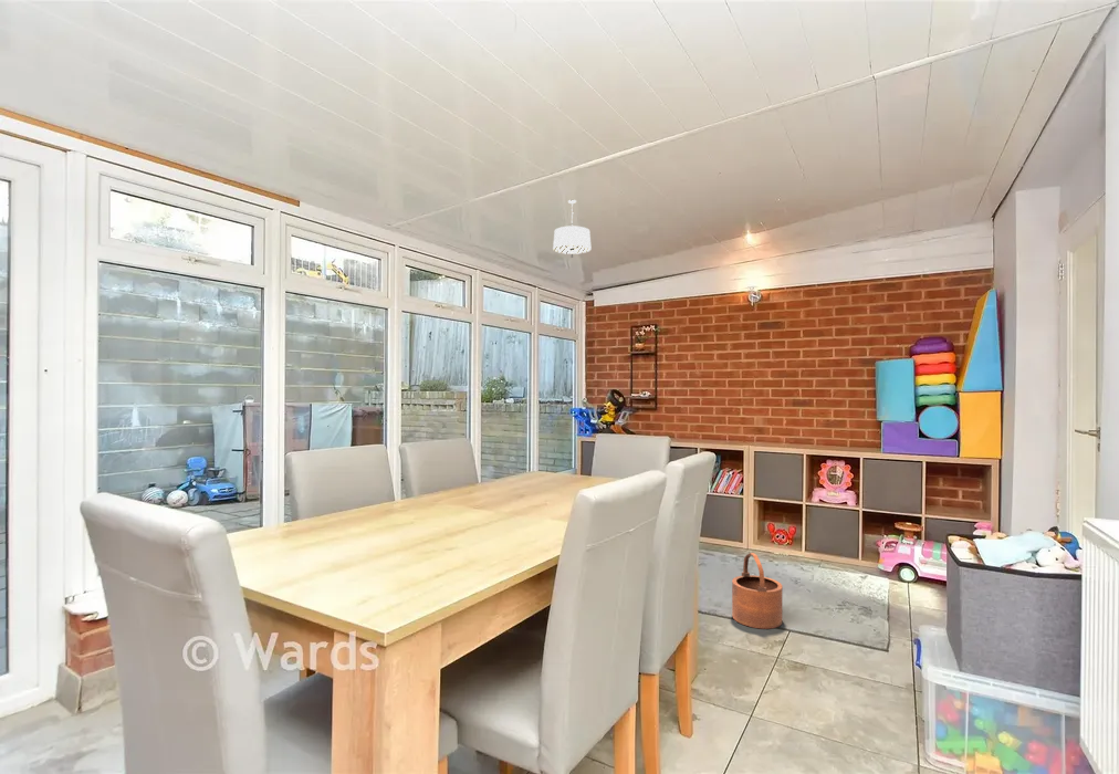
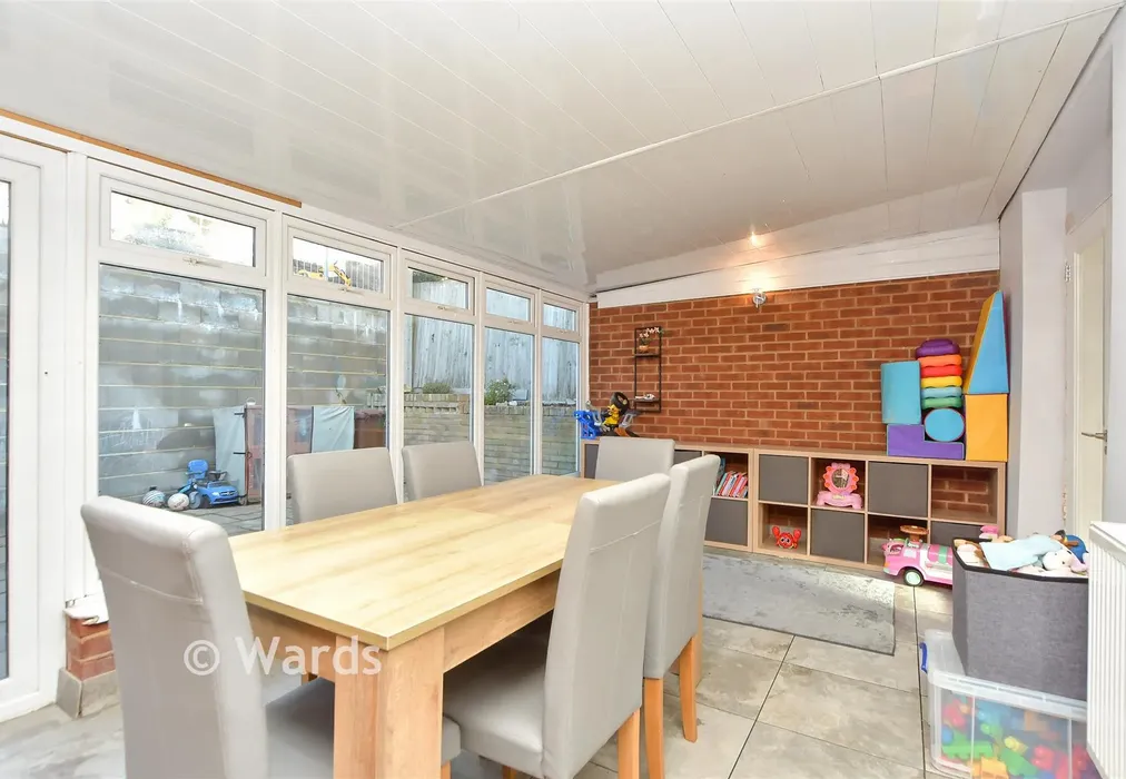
- pendant light (572, 229)
- wooden bucket (756, 586)
